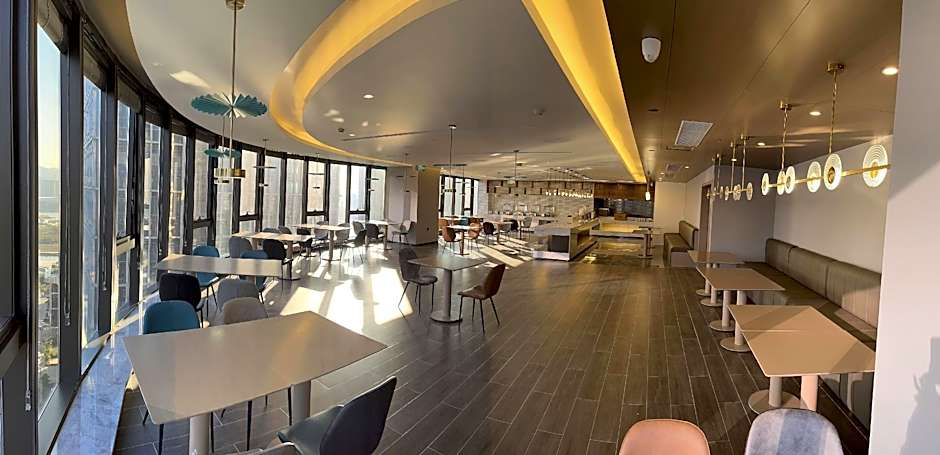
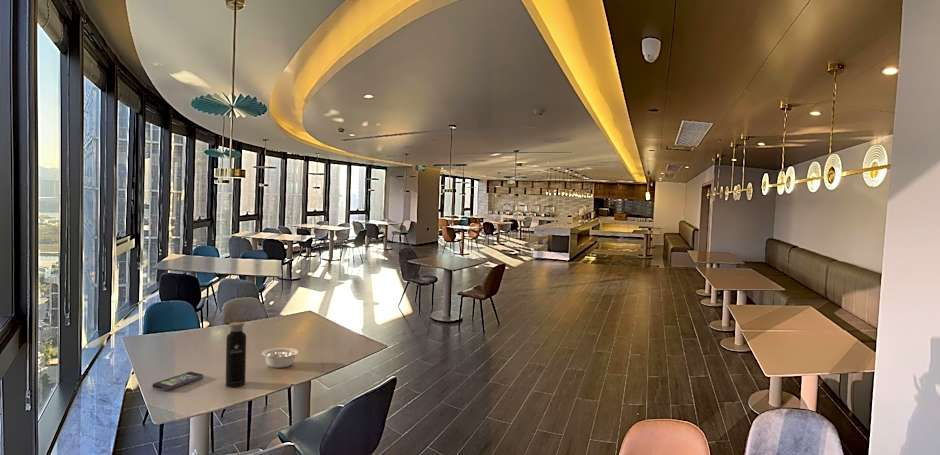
+ smartphone (178, 380)
+ water bottle (236, 350)
+ legume (281, 357)
